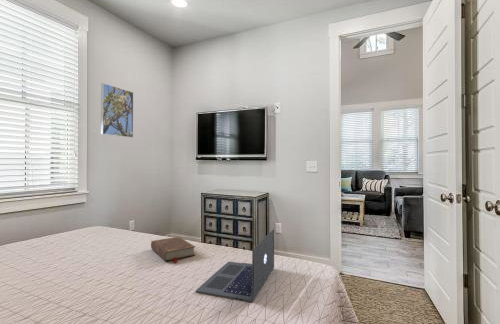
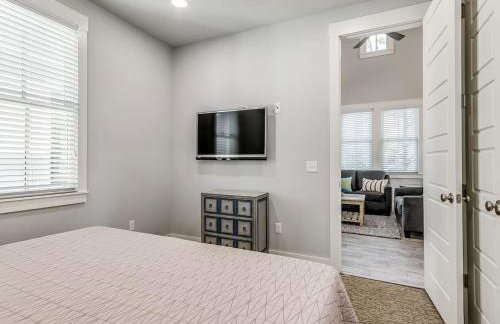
- laptop computer (236, 262)
- book (172, 247)
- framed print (118, 112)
